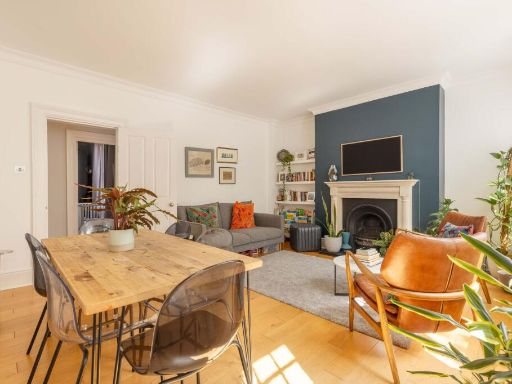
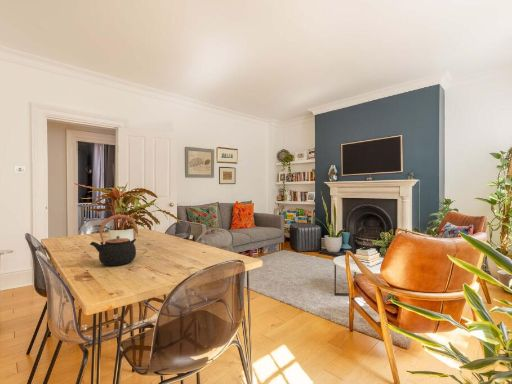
+ teapot (114, 239)
